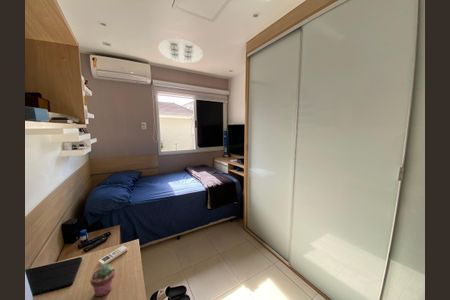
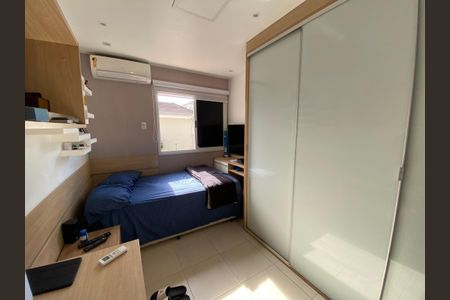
- potted succulent (103, 278)
- ceiling light (181, 54)
